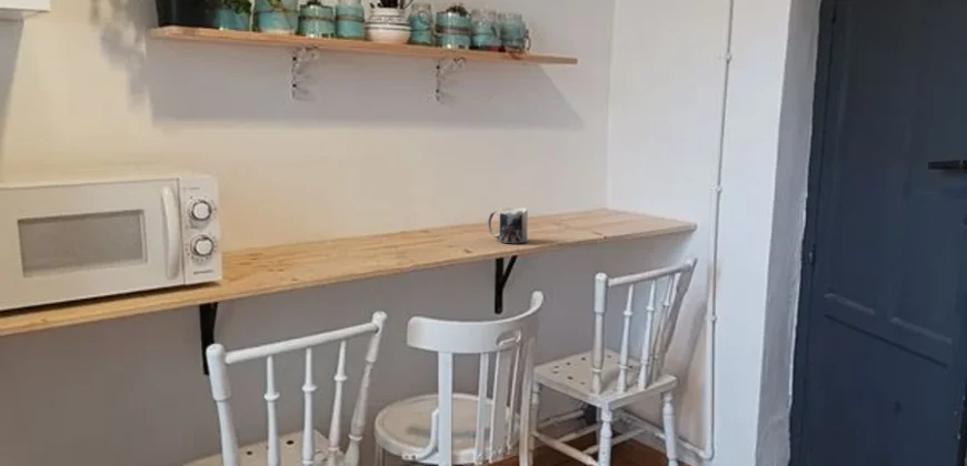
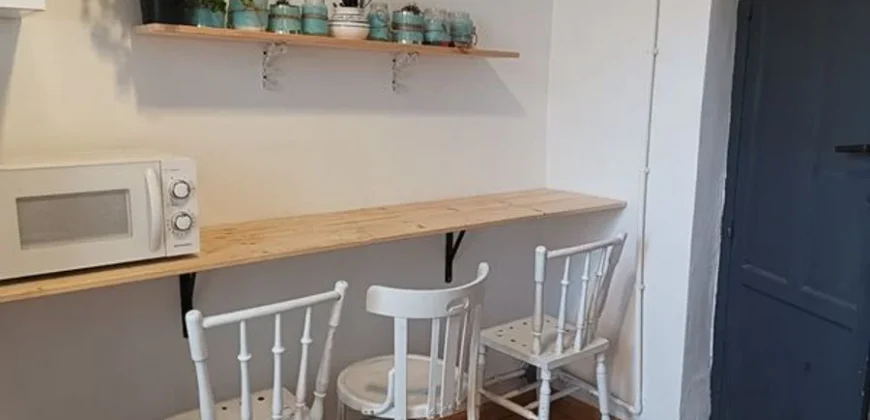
- mug (508, 223)
